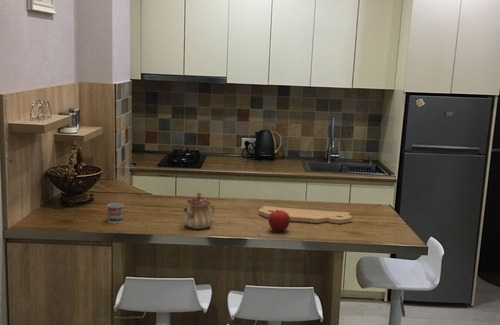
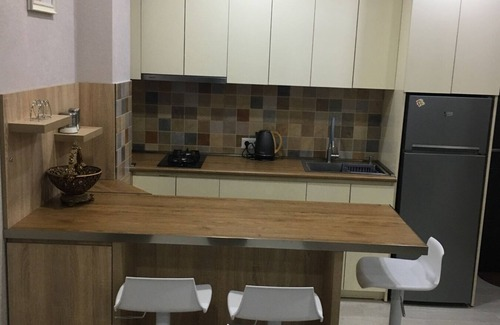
- cutting board (304, 215)
- cup (116, 212)
- fruit (279, 220)
- teapot (200, 209)
